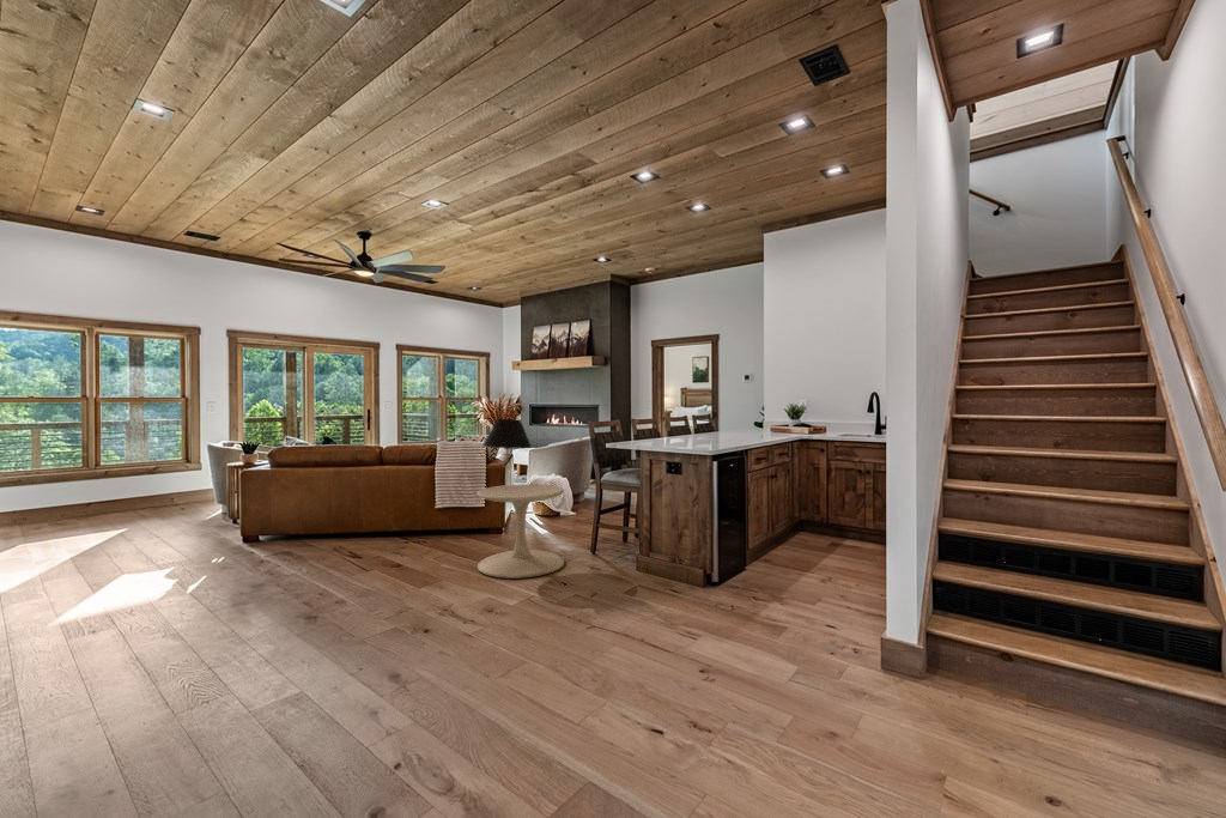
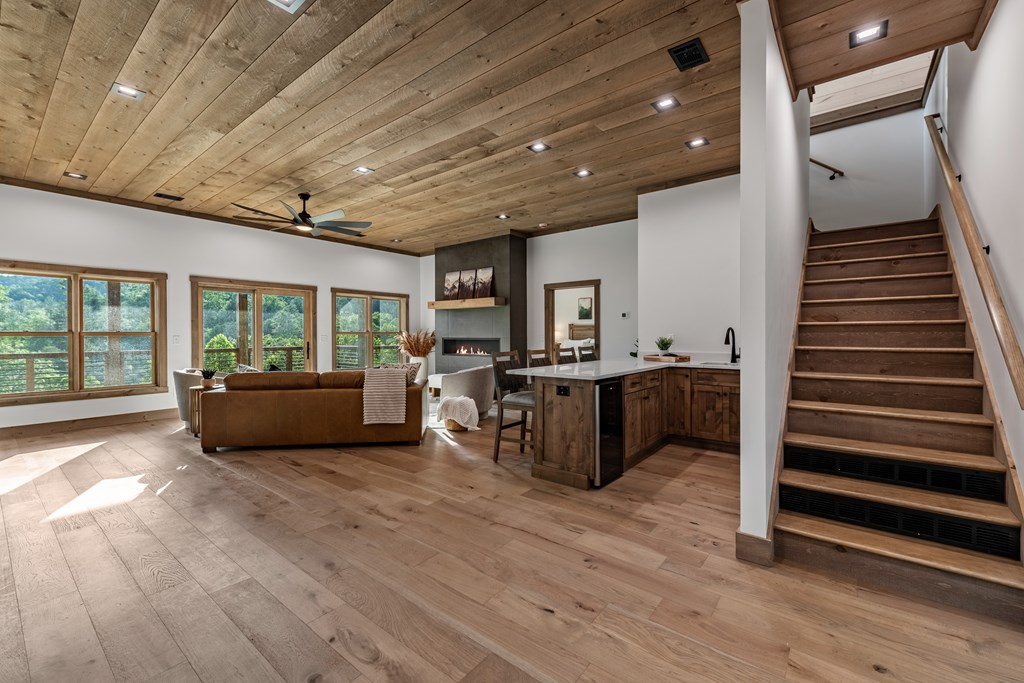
- side table (521, 527)
- table lamp (504, 454)
